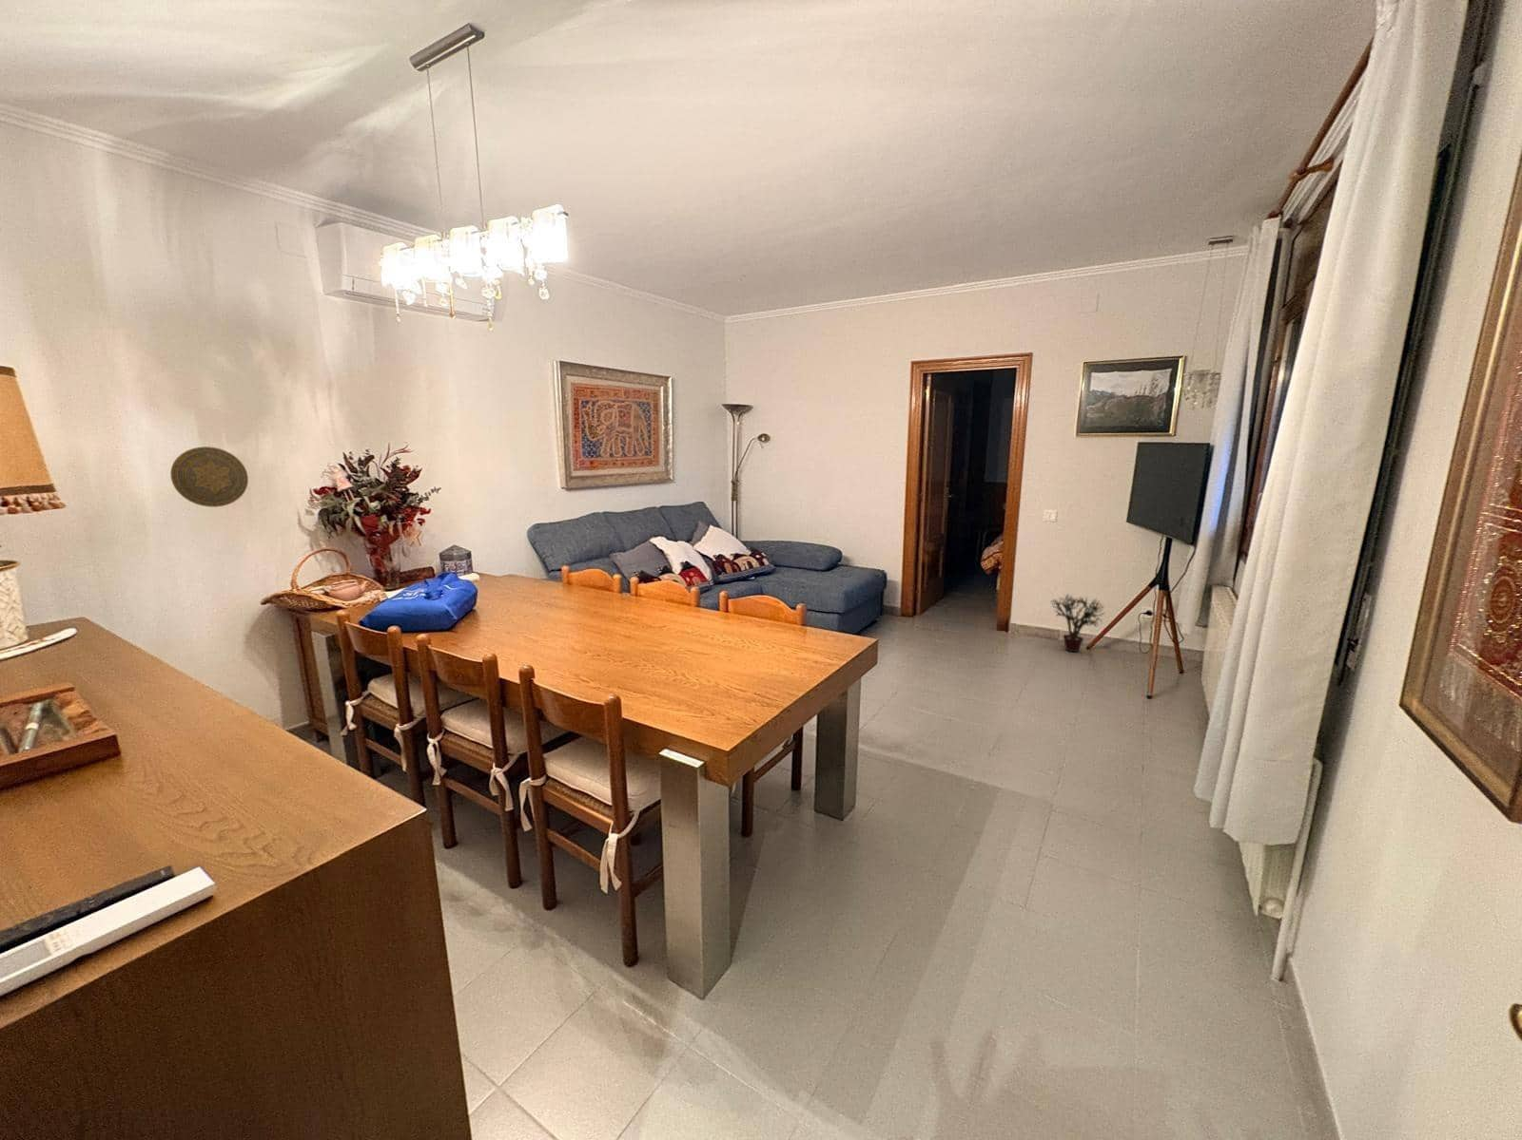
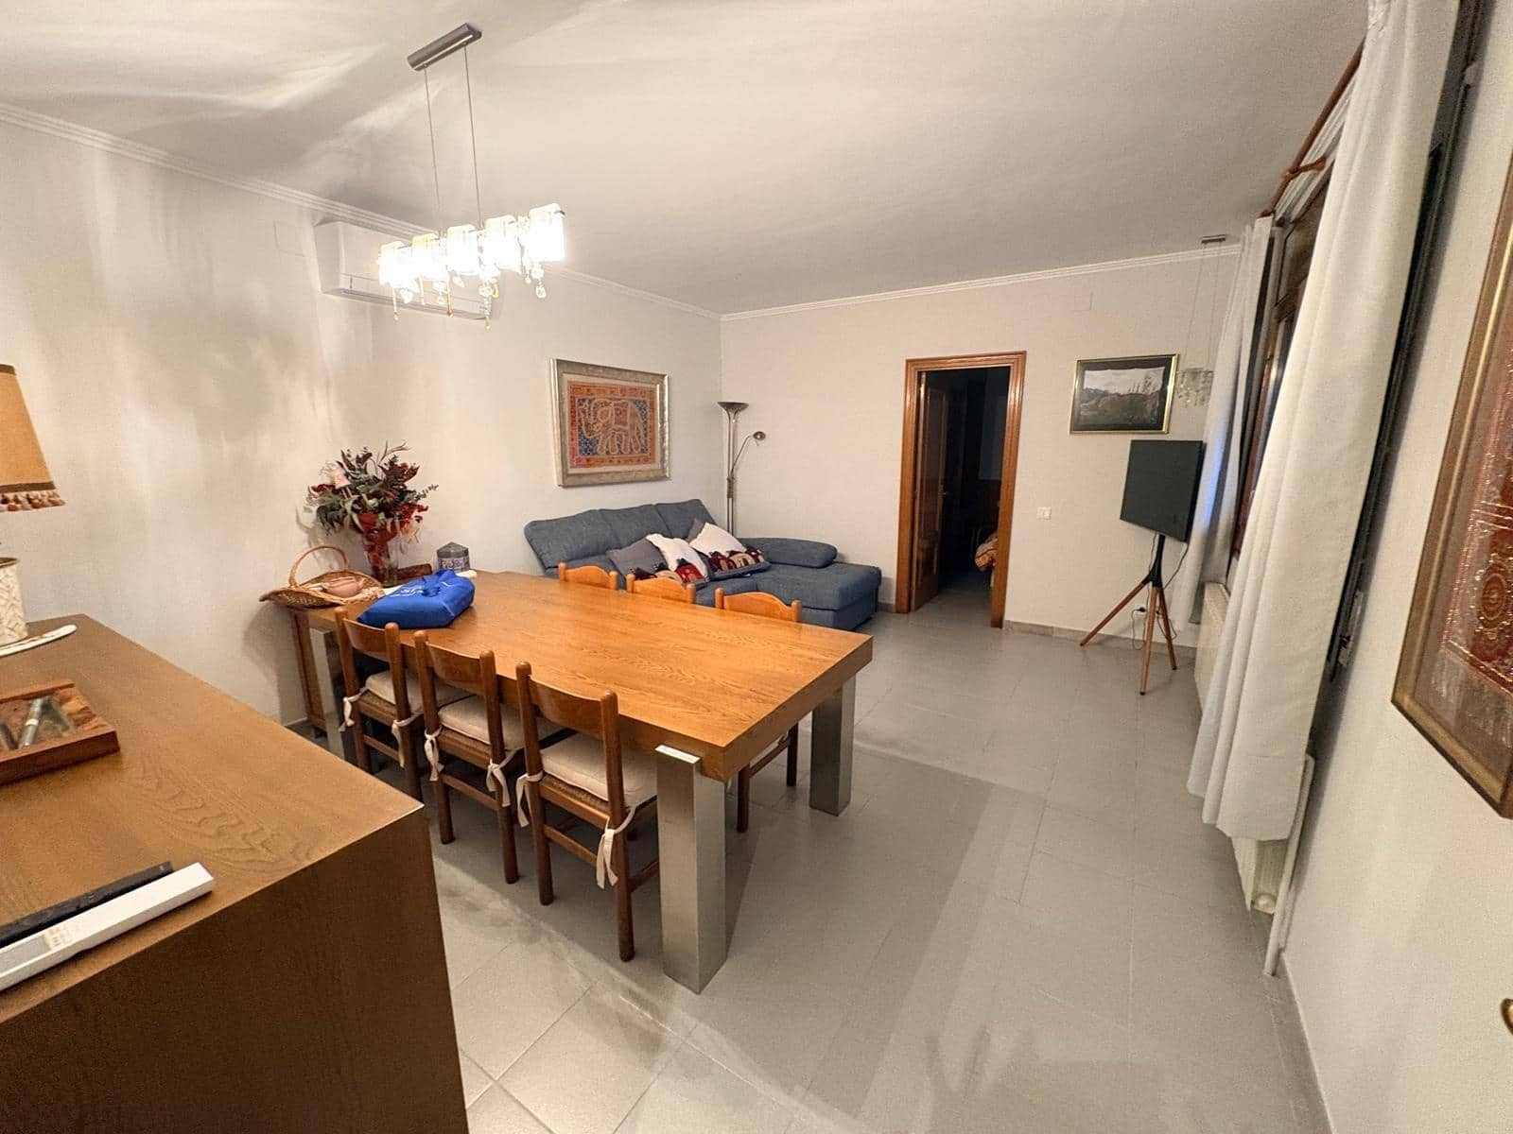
- decorative plate (211, 477)
- potted plant (1075, 623)
